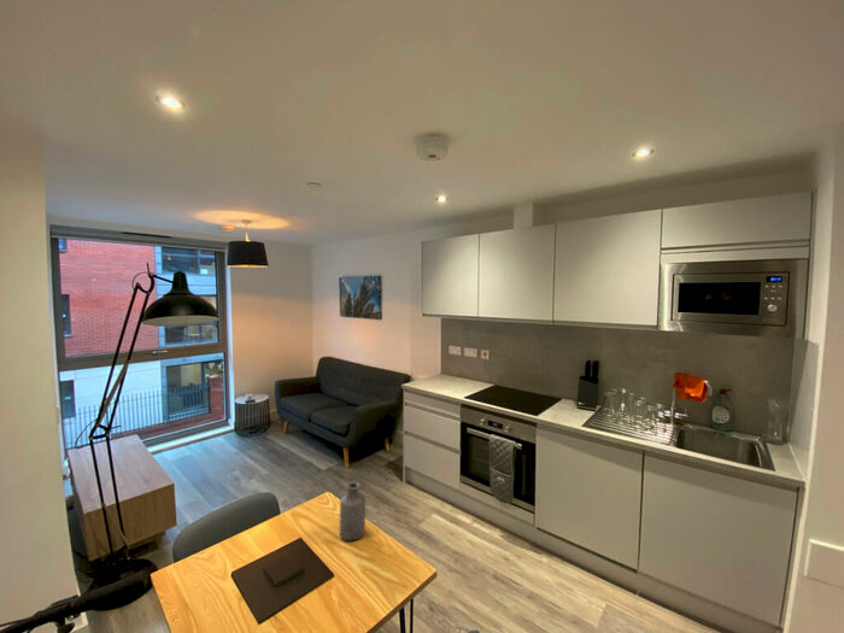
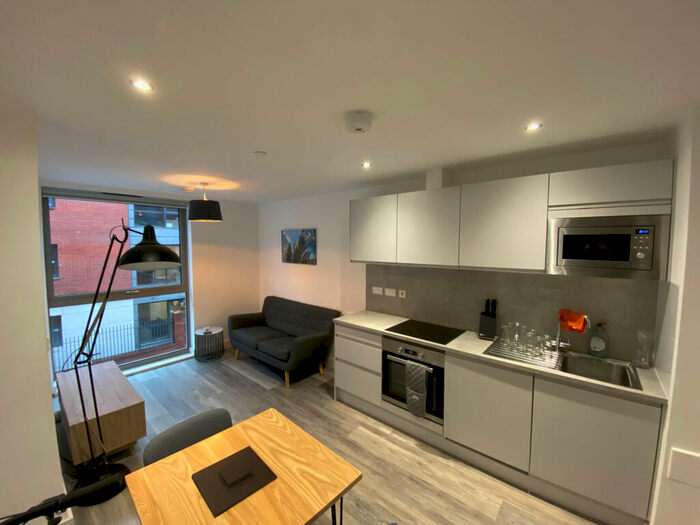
- bottle (352, 509)
